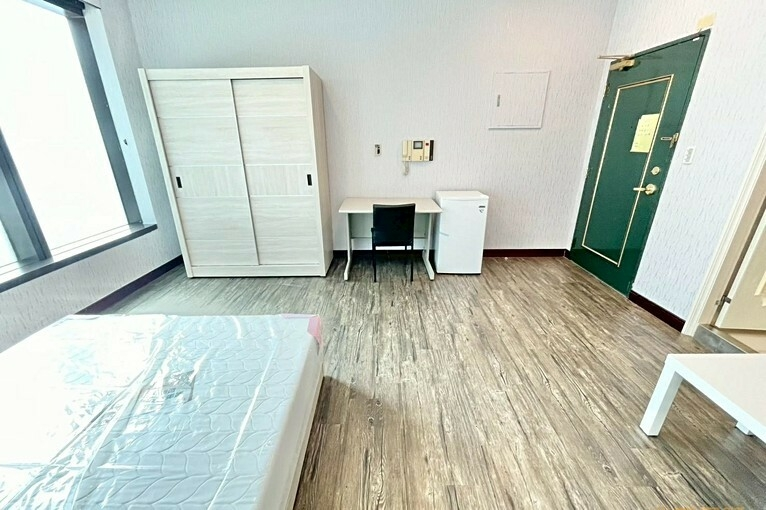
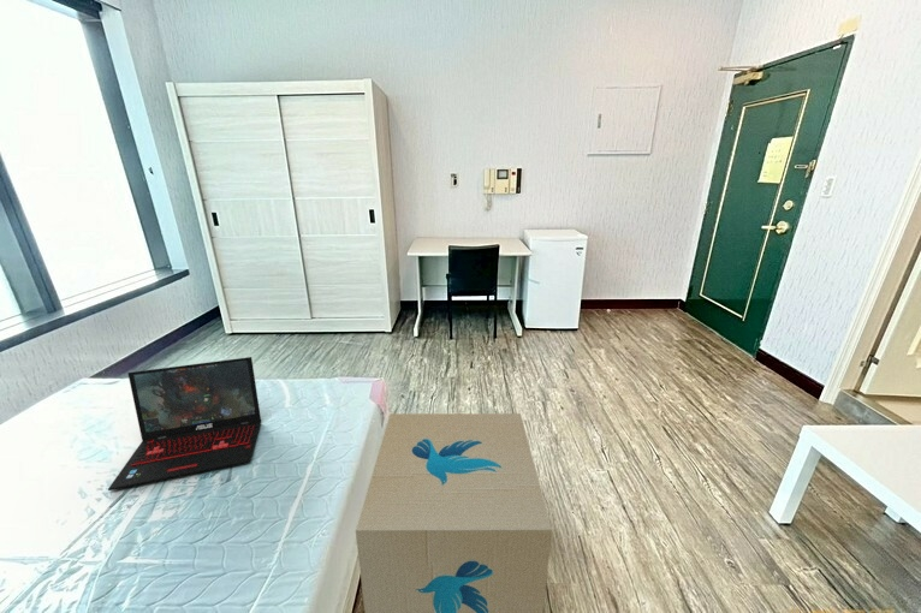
+ laptop (188, 417)
+ cardboard box (454, 519)
